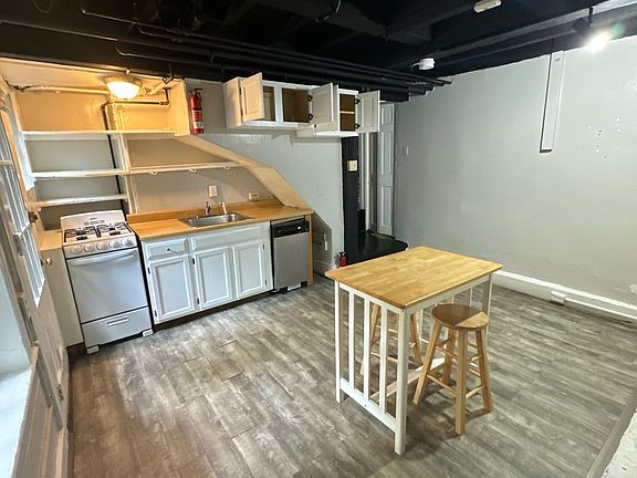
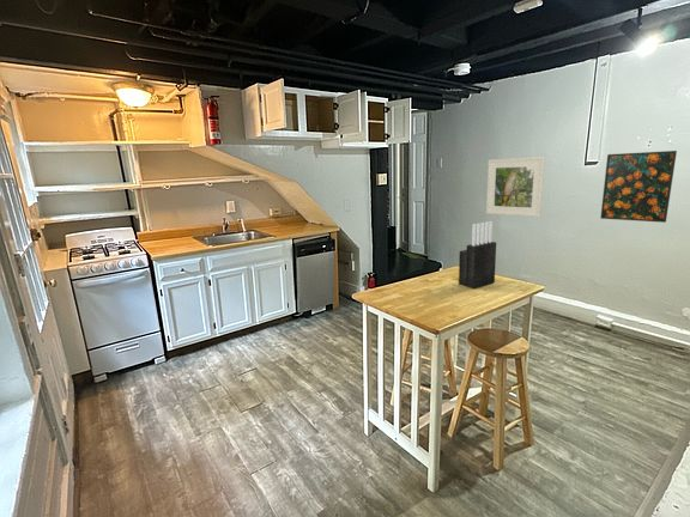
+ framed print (635, 187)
+ knife block (476, 253)
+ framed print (513, 187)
